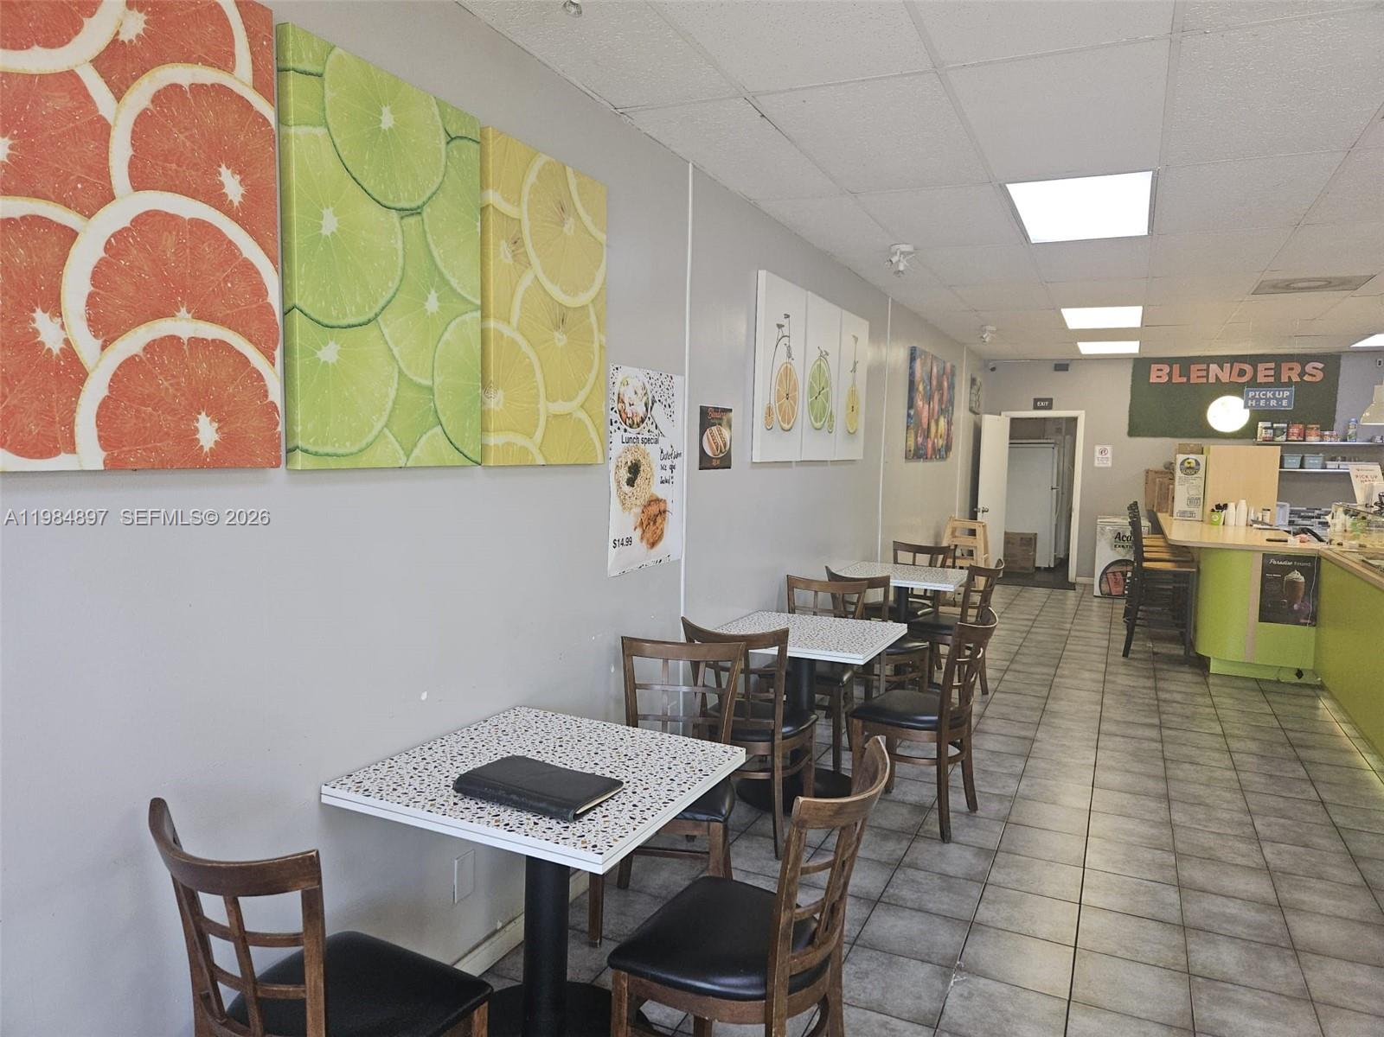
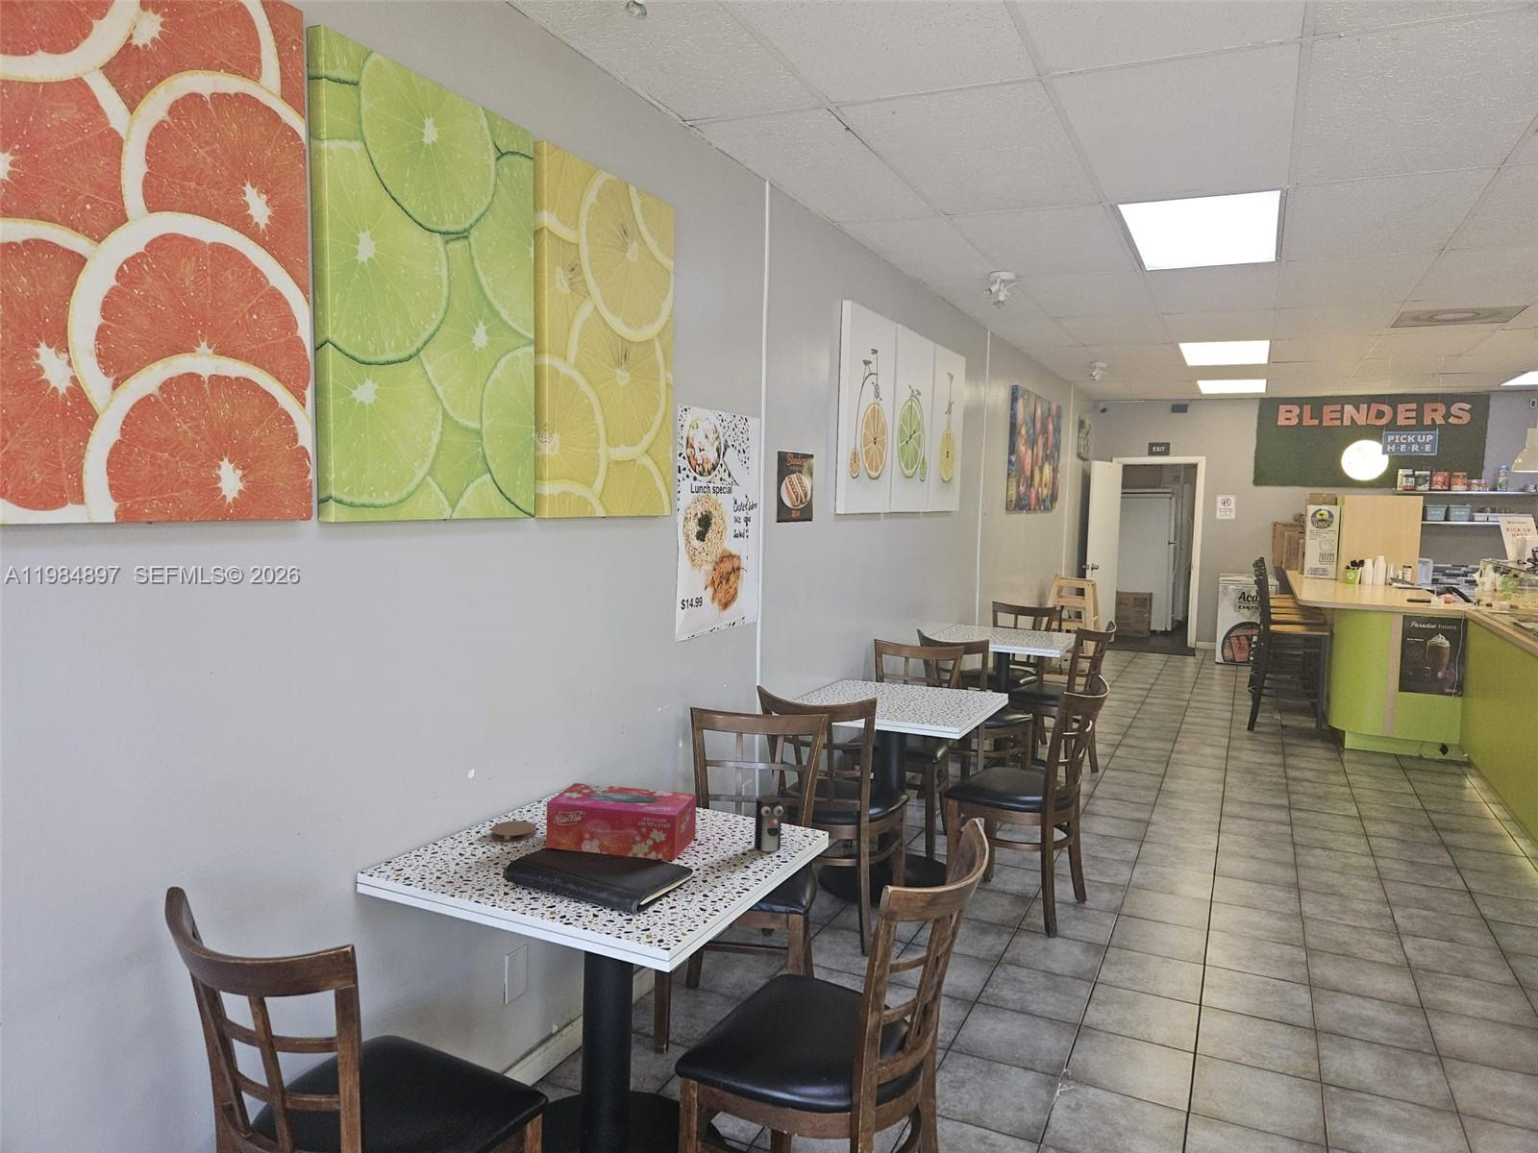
+ tissue box (622, 820)
+ coaster (513, 830)
+ cup (770, 825)
